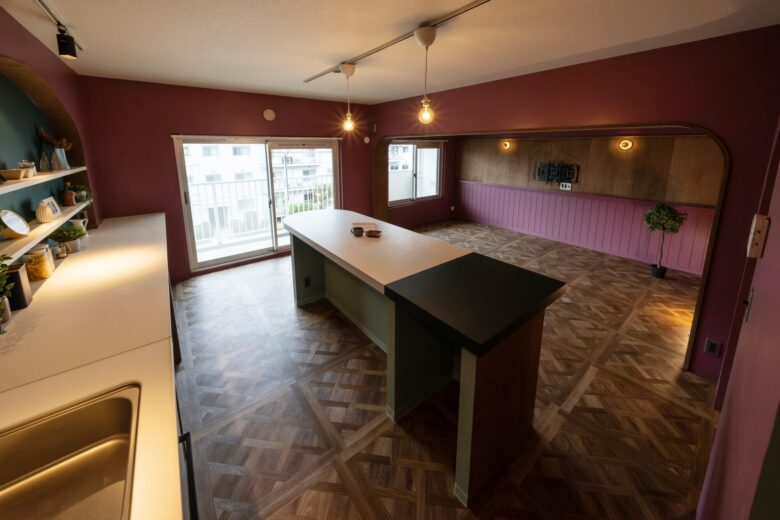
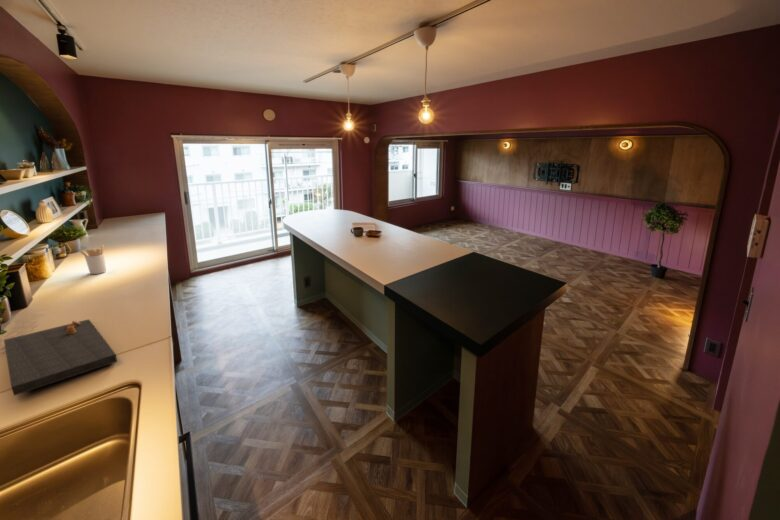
+ cutting board (57, 347)
+ utensil holder (95, 259)
